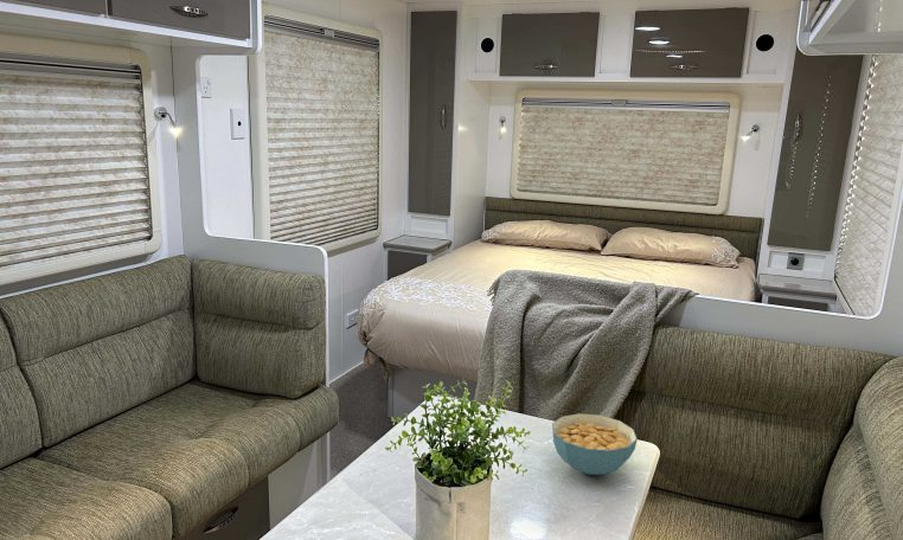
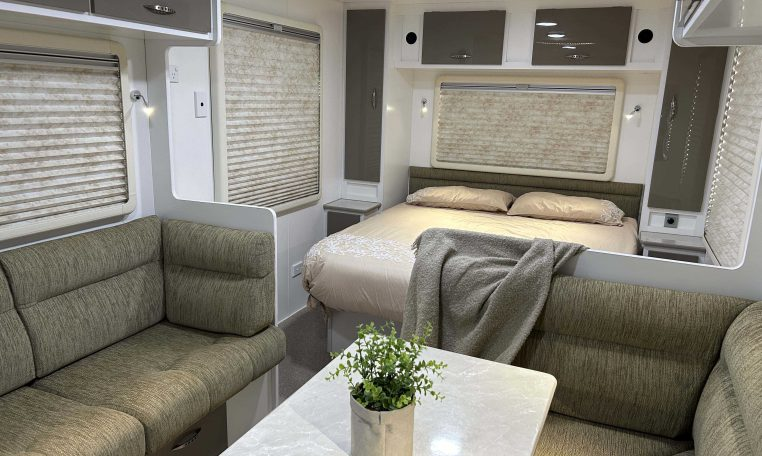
- cereal bowl (591, 450)
